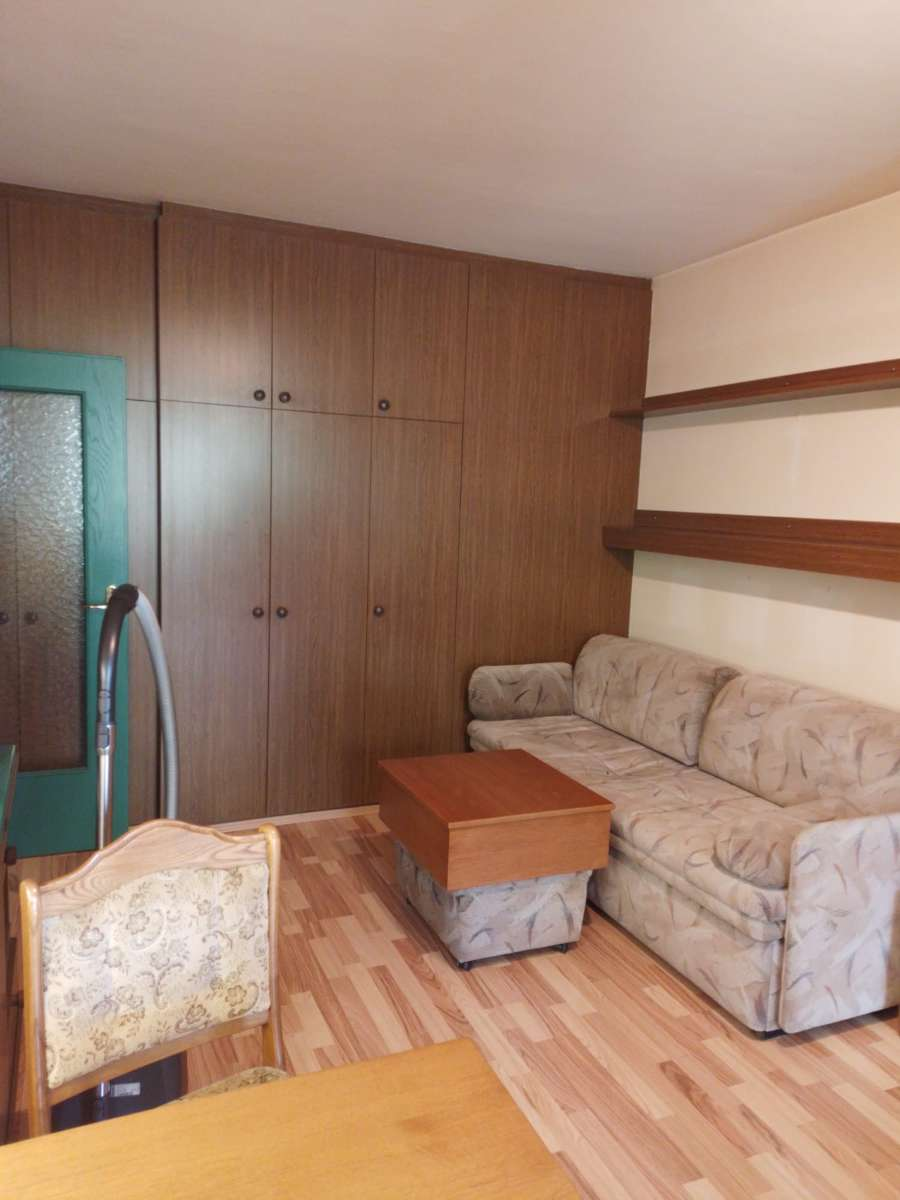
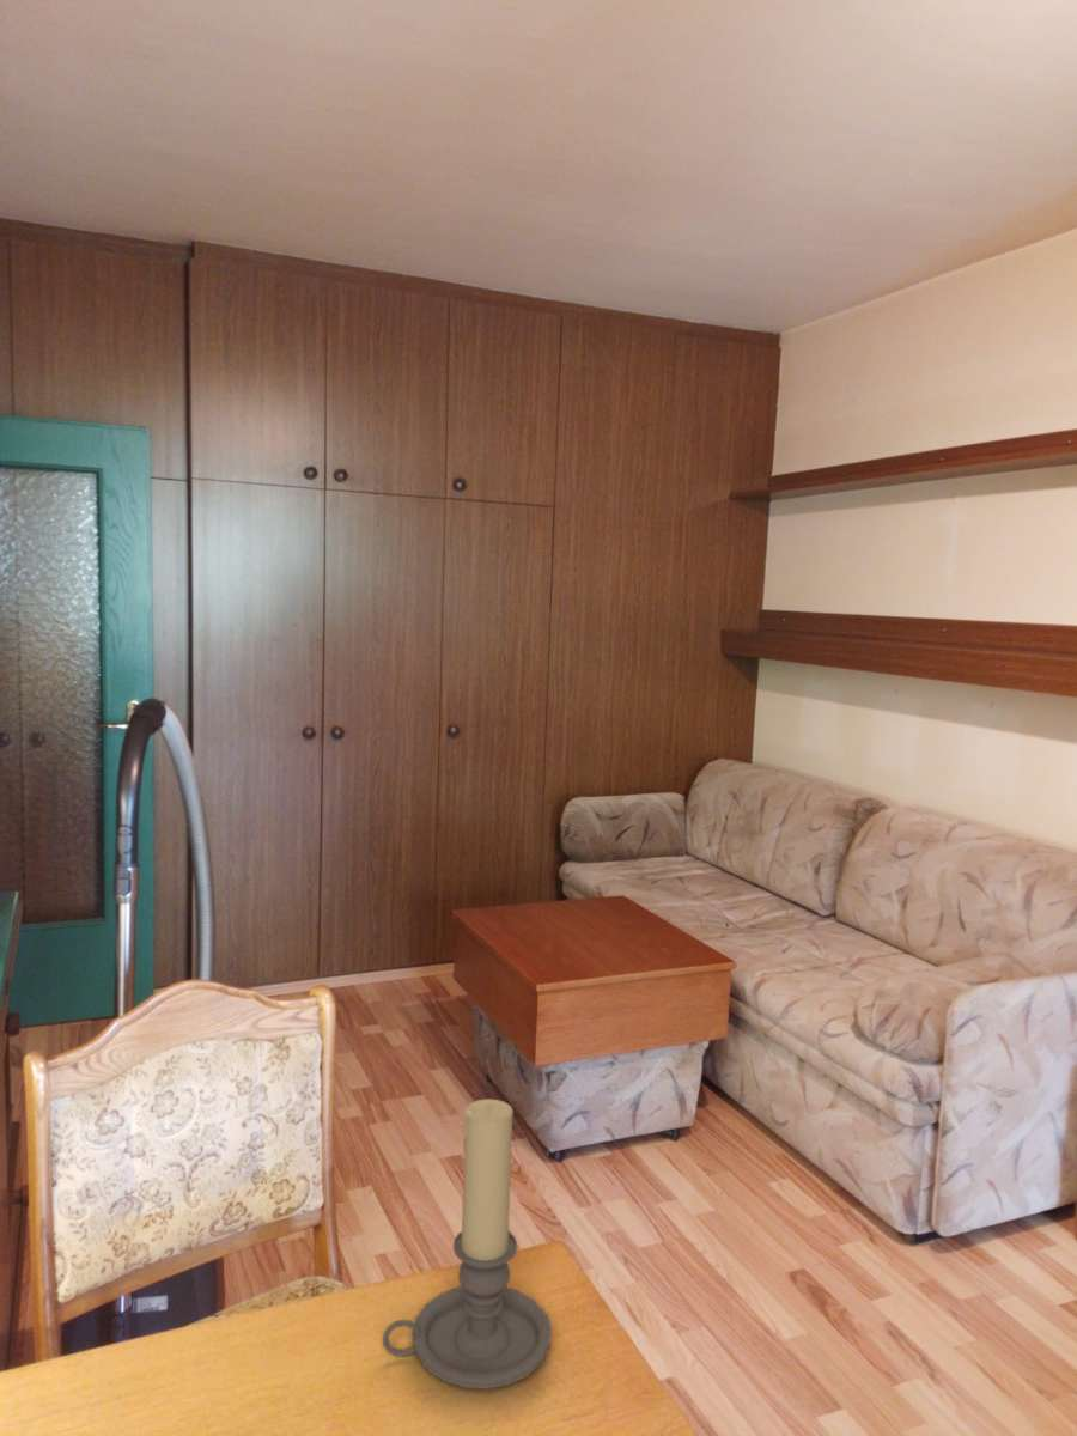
+ candle holder (470, 1229)
